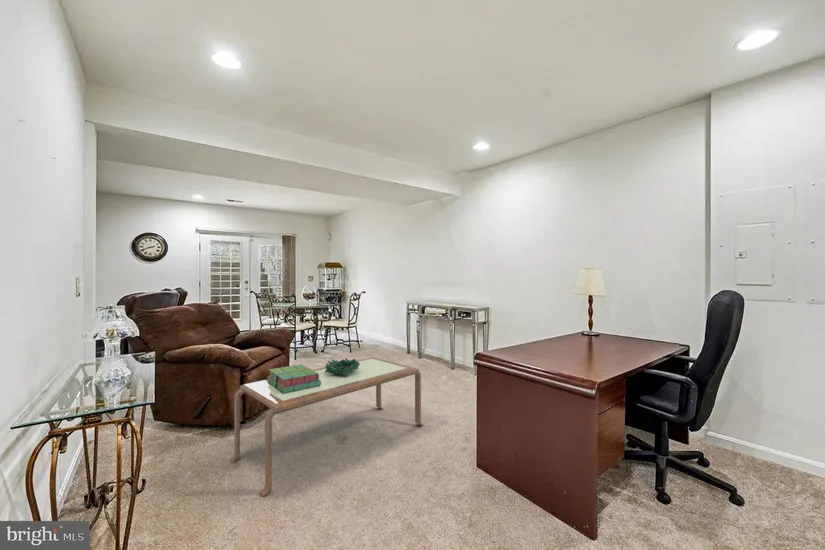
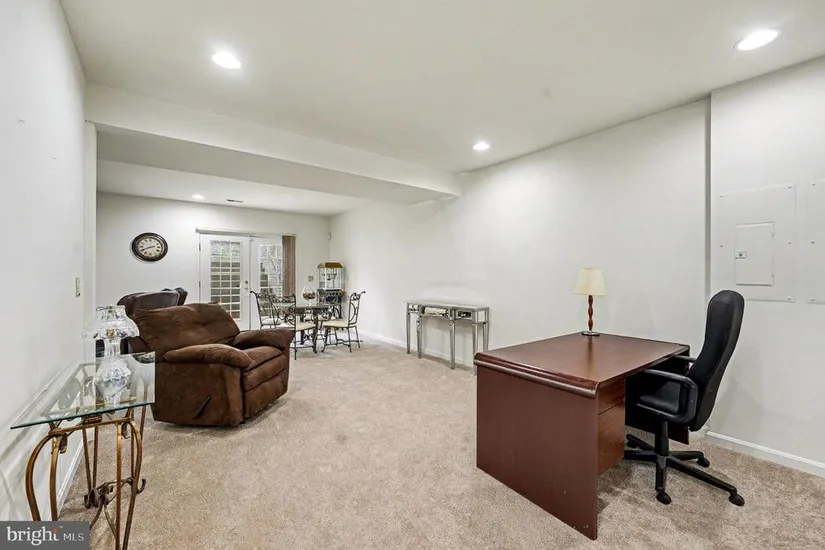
- coffee table (333, 397)
- decorative bowl (342, 367)
- stack of books (293, 377)
